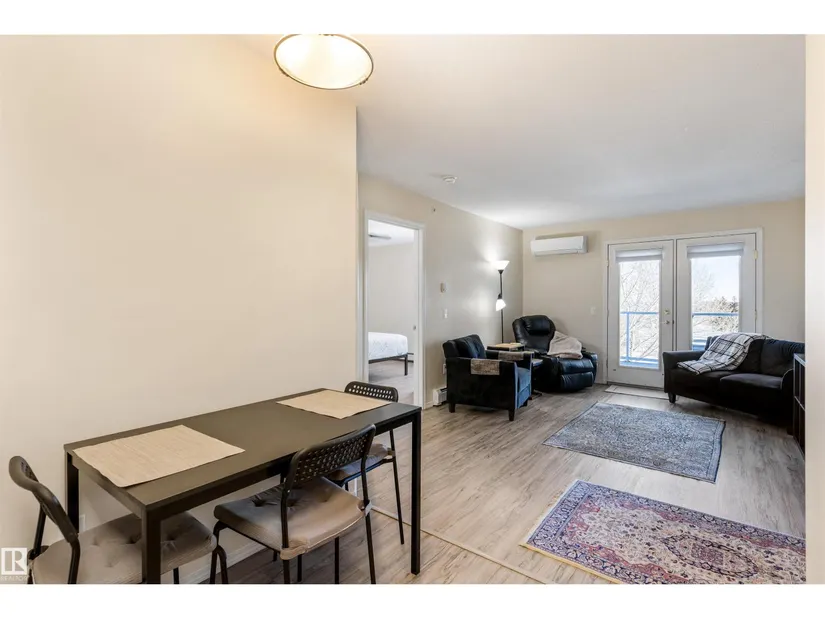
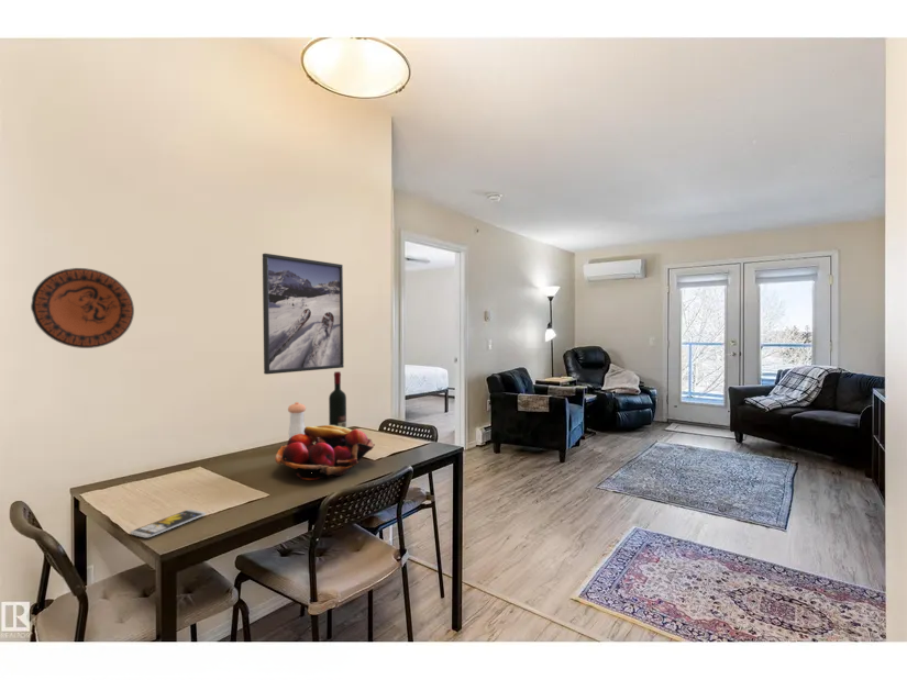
+ alcohol (338, 405)
+ fruit basket (324, 447)
+ decorative plate (86, 308)
+ smartphone (169, 522)
+ pepper shaker (297, 425)
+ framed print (306, 314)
